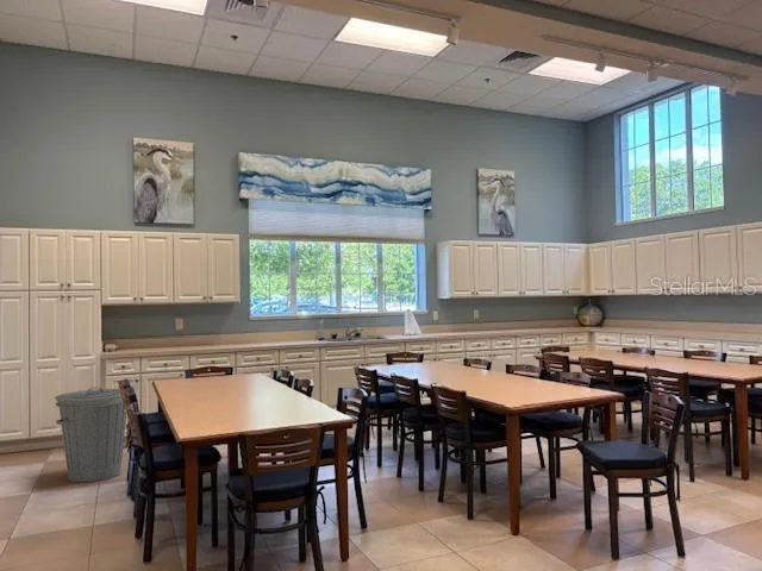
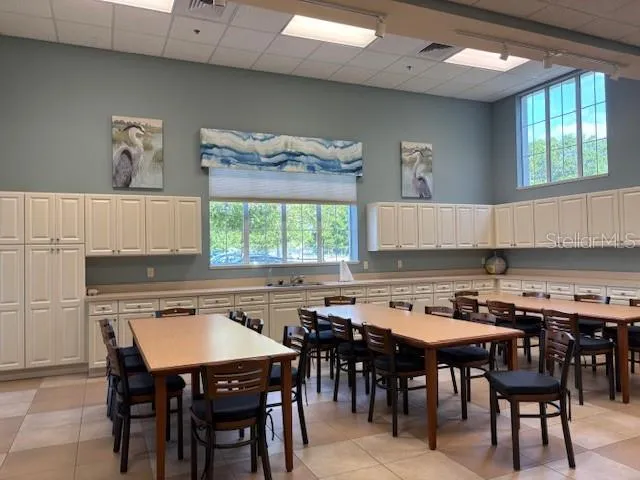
- trash can (94, 431)
